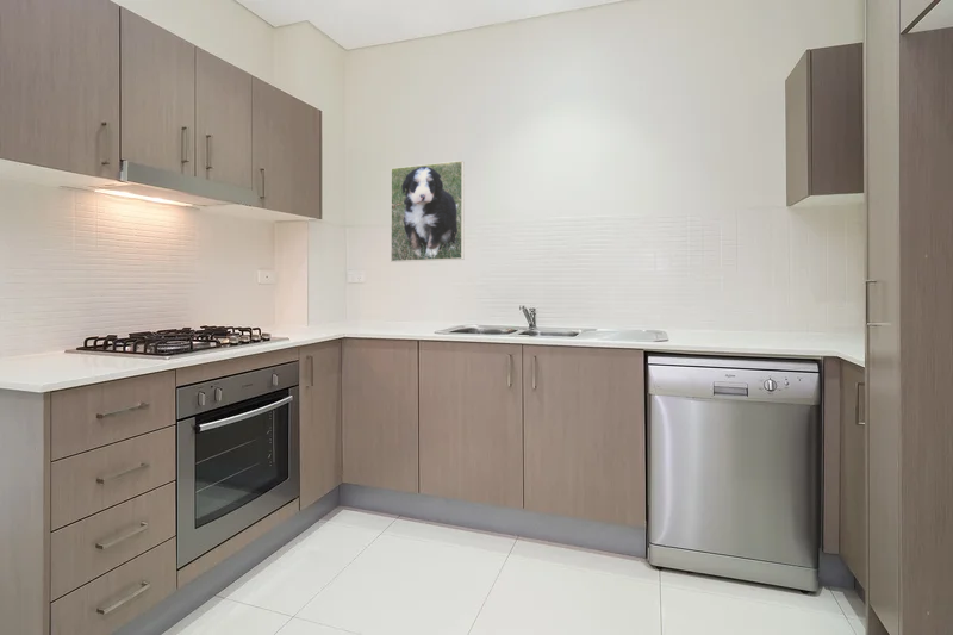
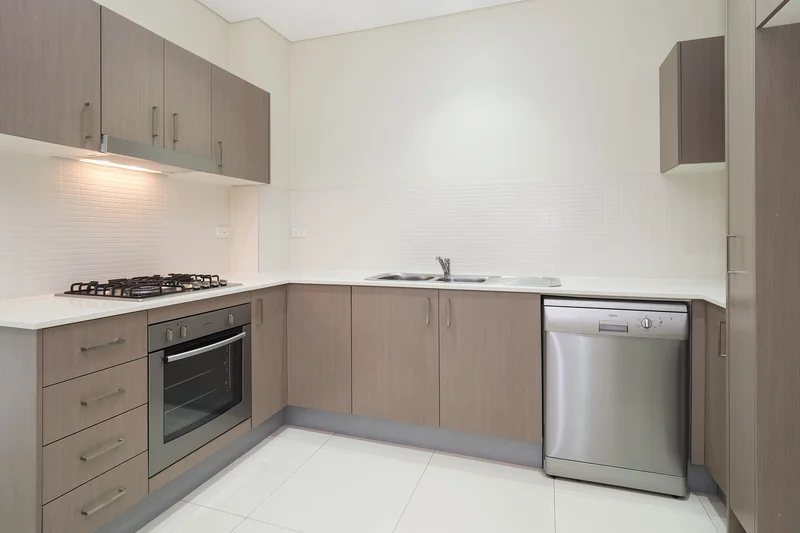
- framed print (426, 212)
